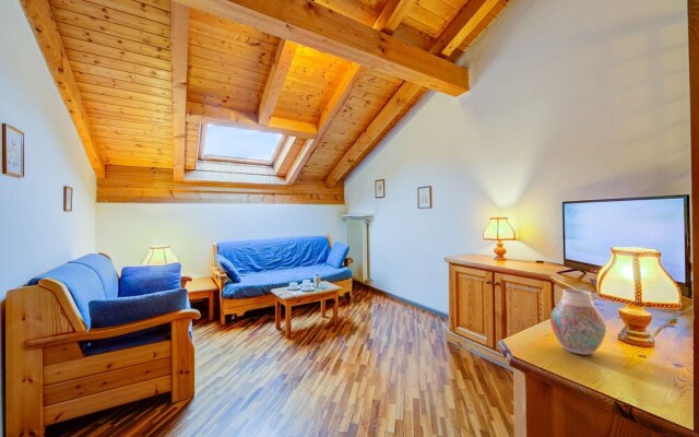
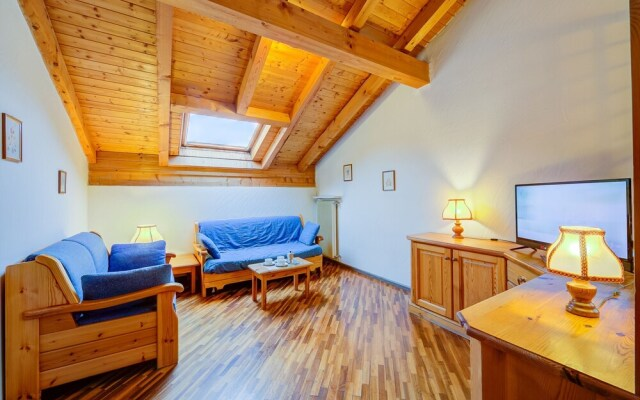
- vase (577, 320)
